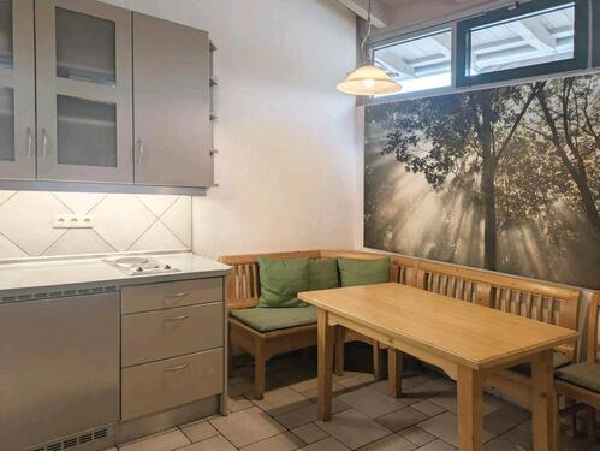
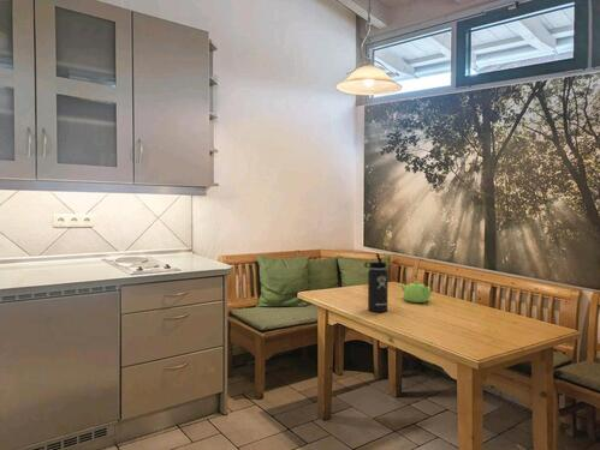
+ thermos bottle (375, 281)
+ teapot (415, 290)
